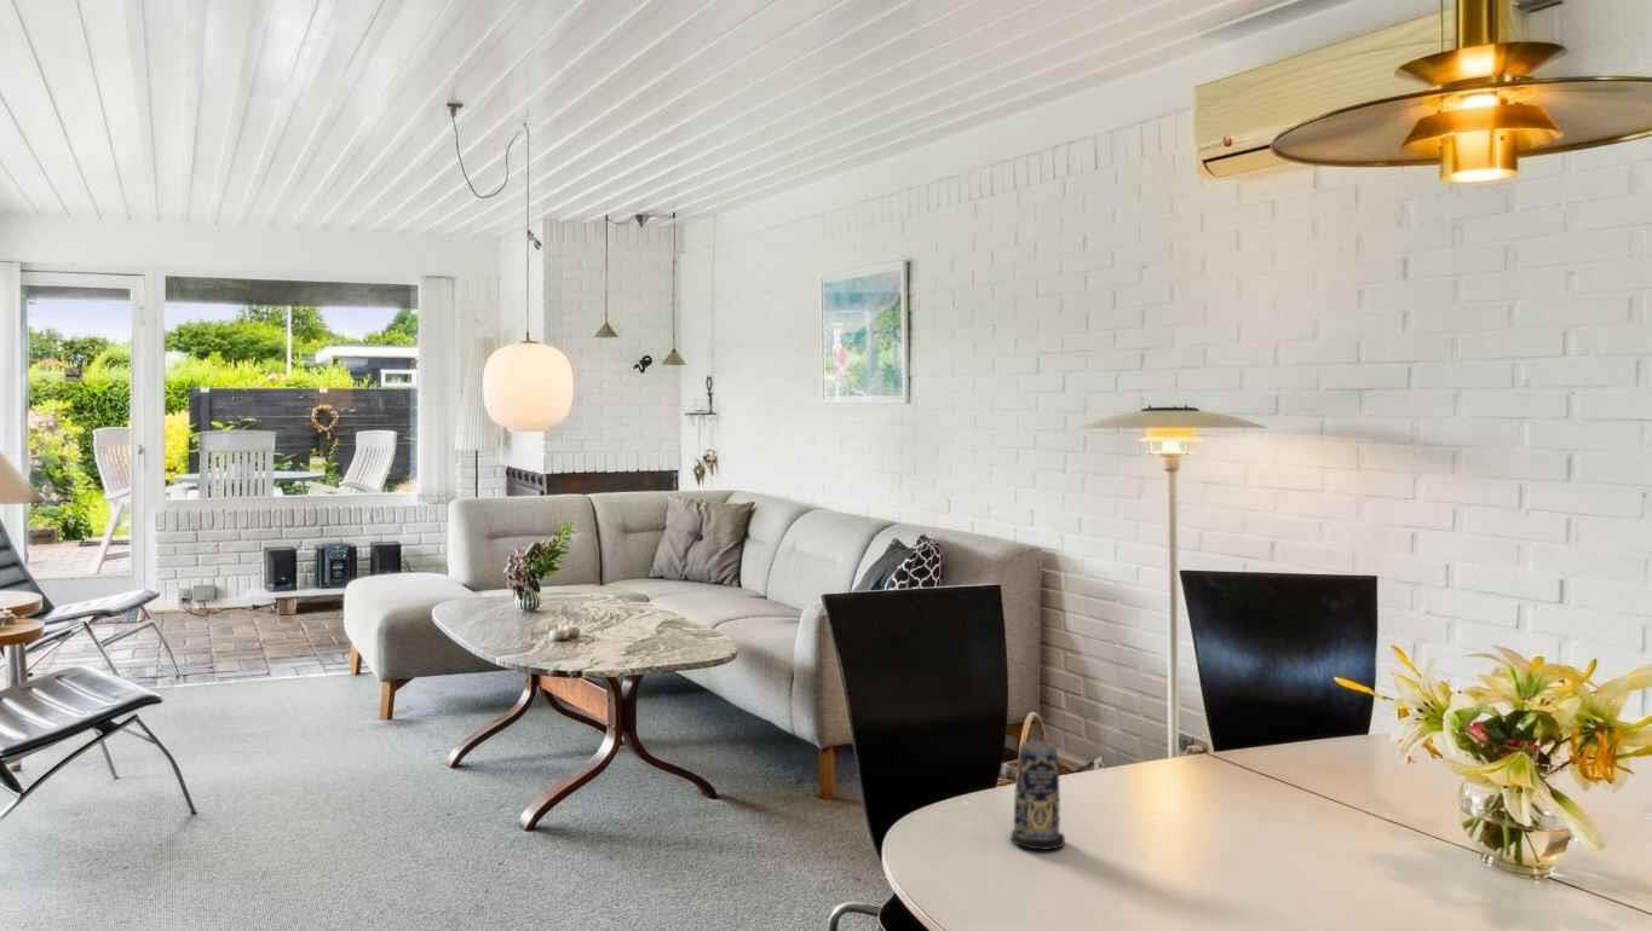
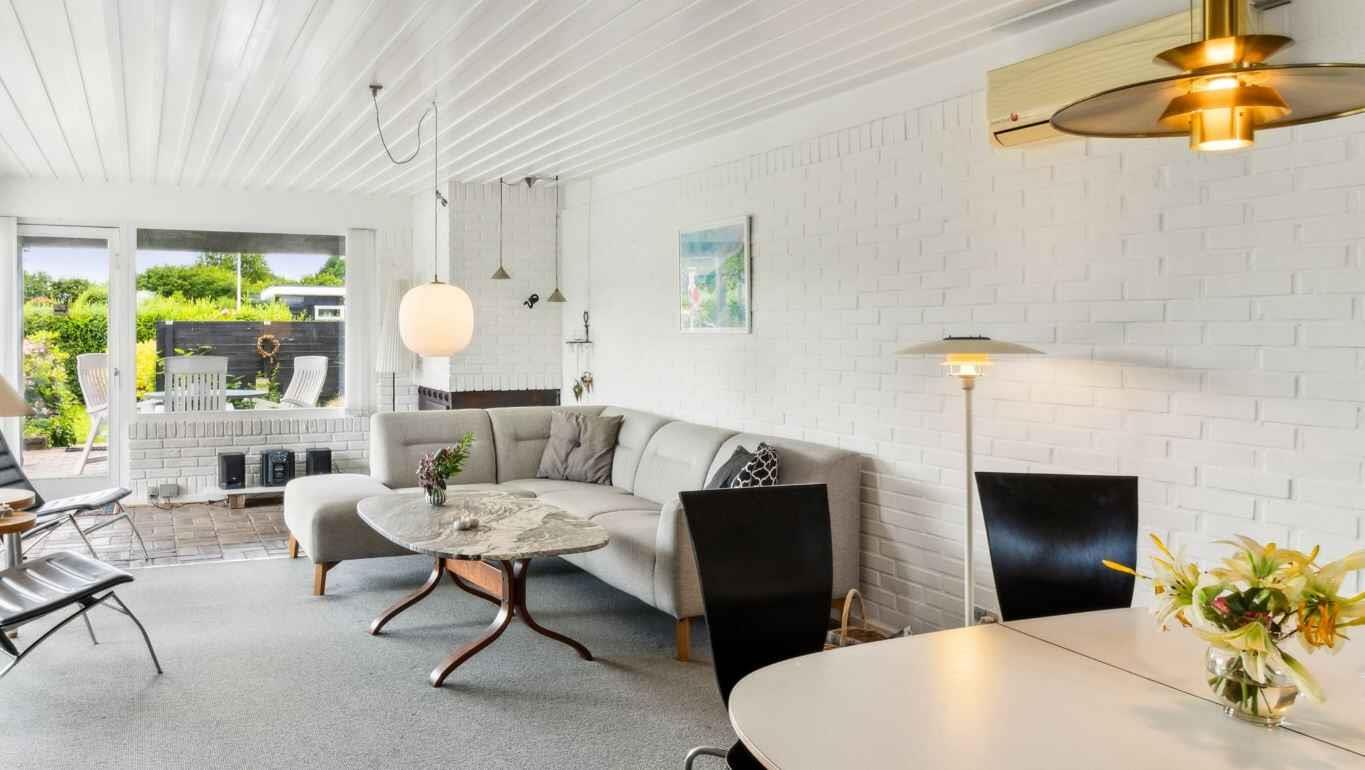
- candle (1037, 793)
